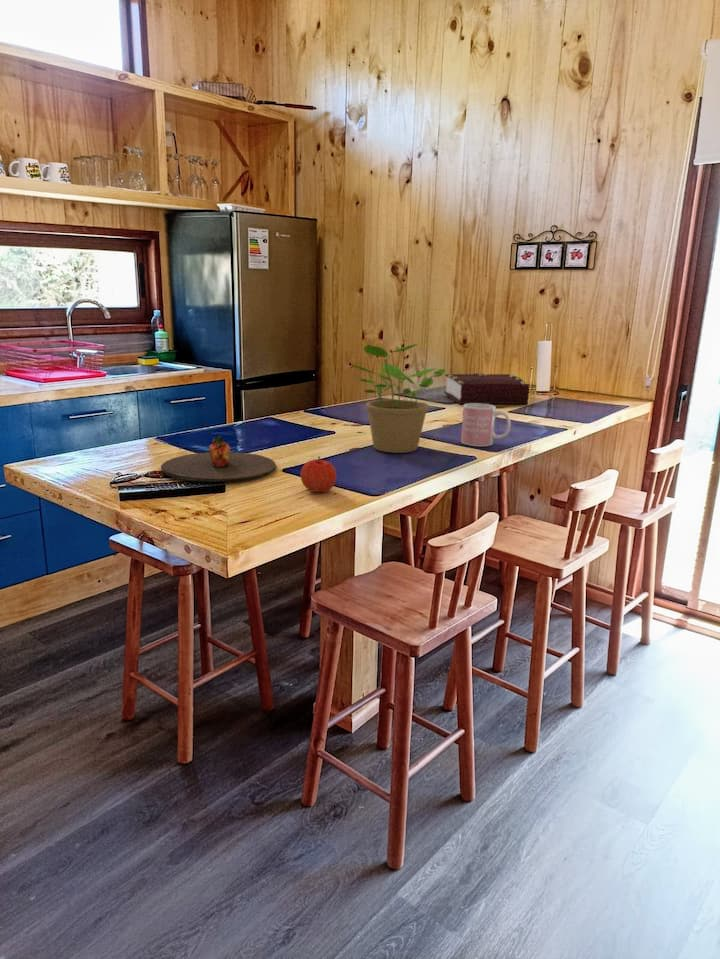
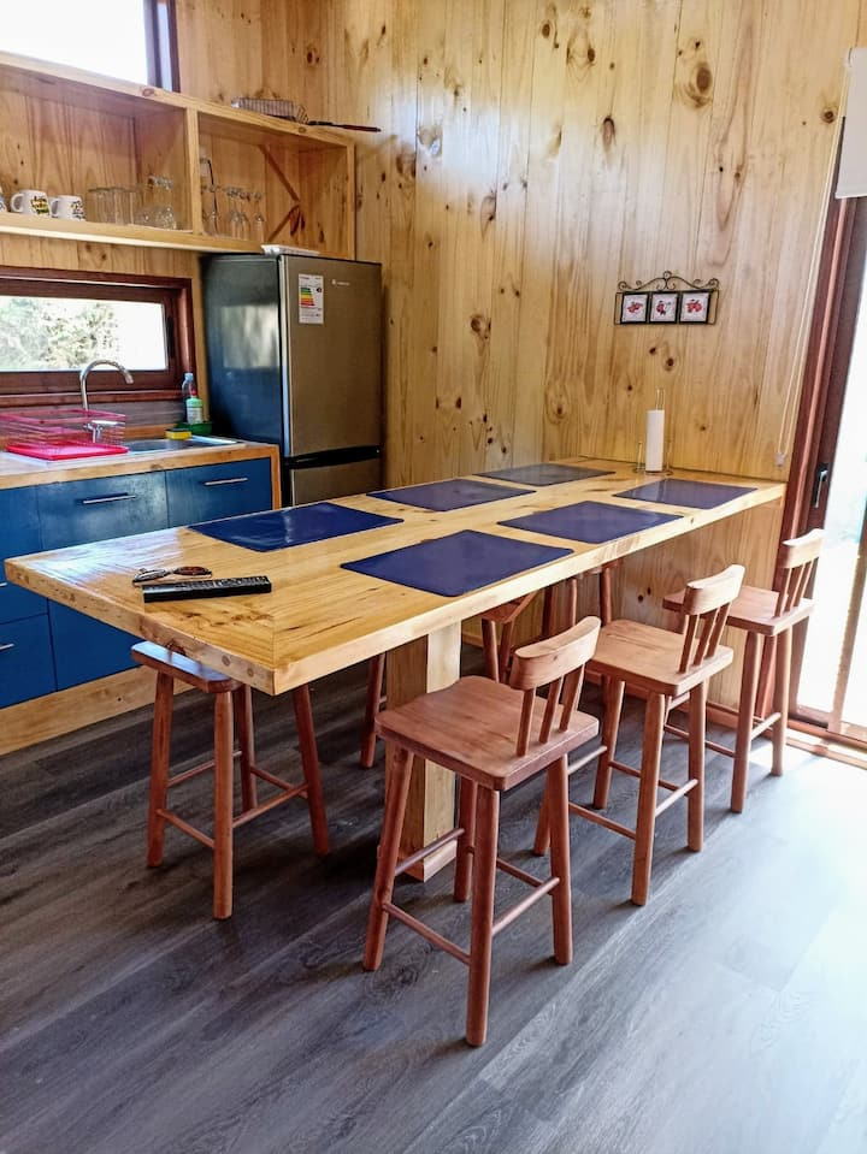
- plate (218, 452)
- potted plant (392, 395)
- mug (483, 424)
- book (485, 387)
- apple (318, 473)
